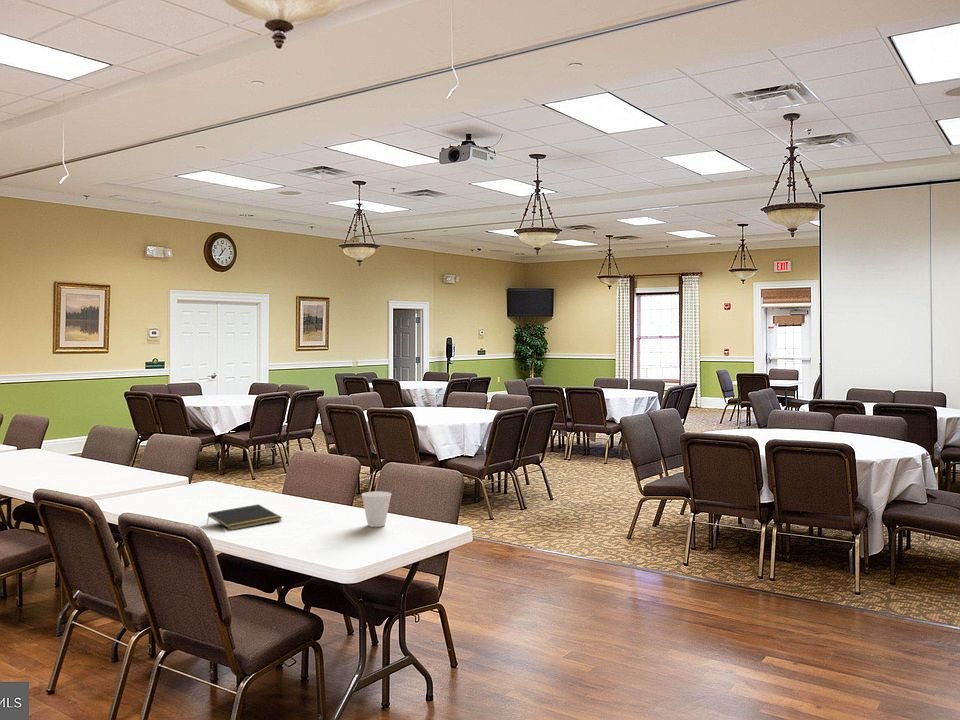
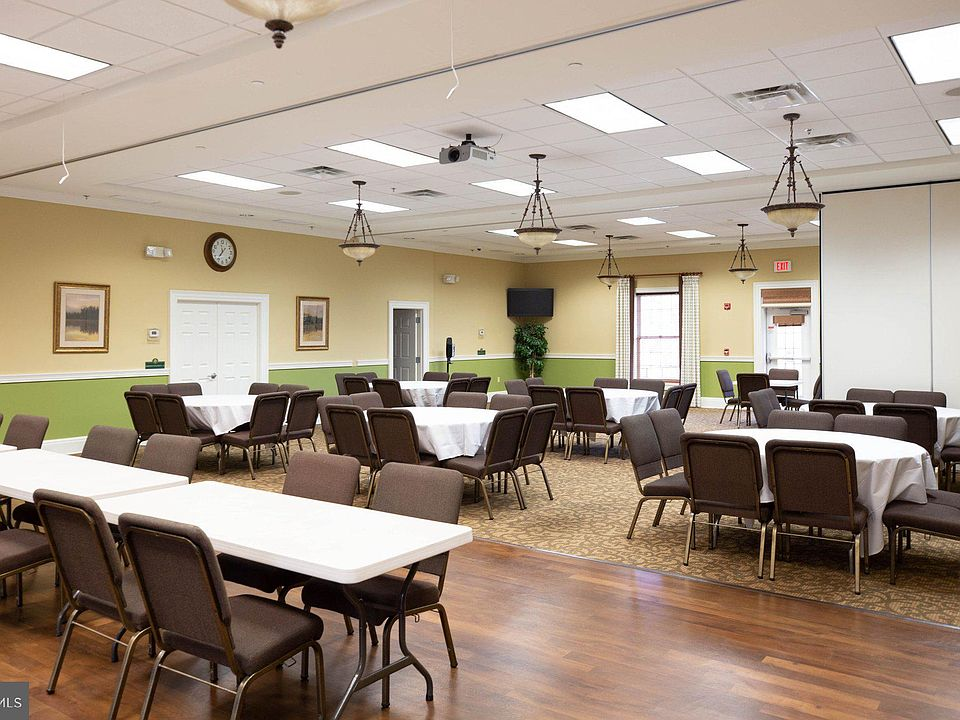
- notepad (245, 516)
- cup (376, 509)
